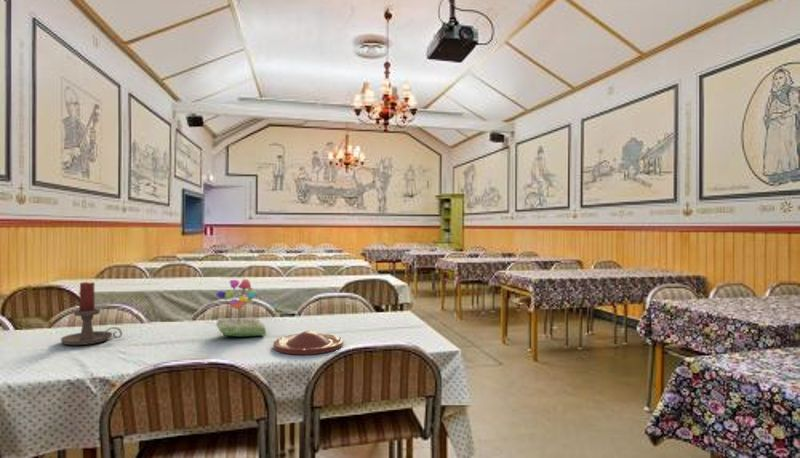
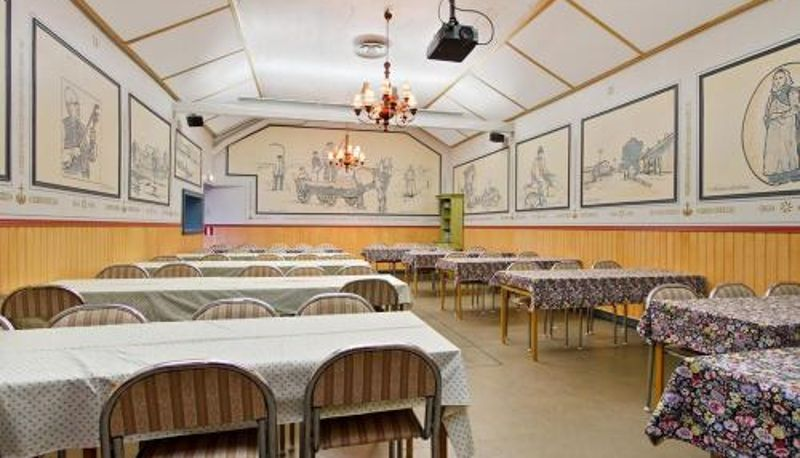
- plate (308, 338)
- flower (240, 306)
- candle holder (93, 311)
